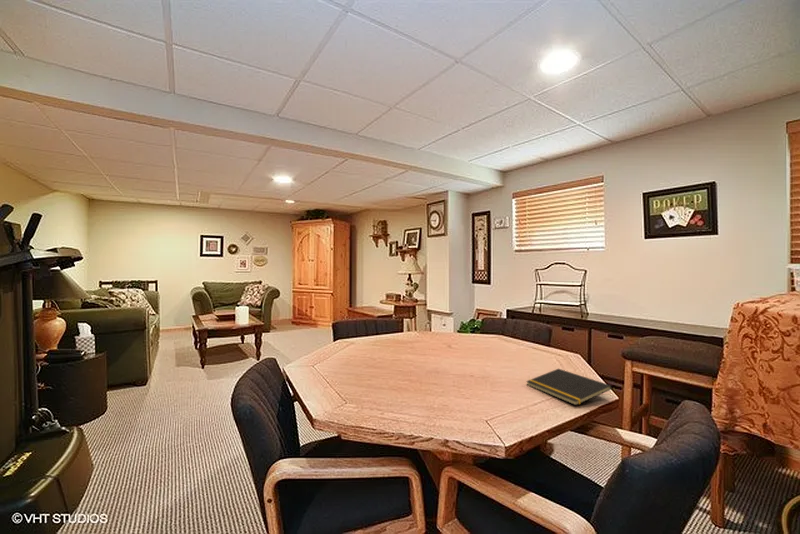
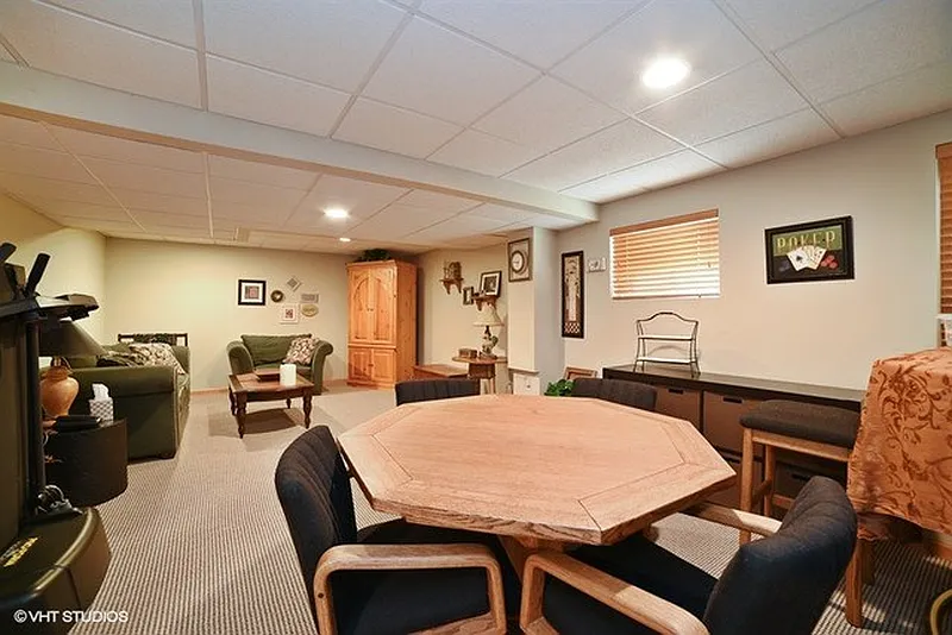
- notepad (566, 385)
